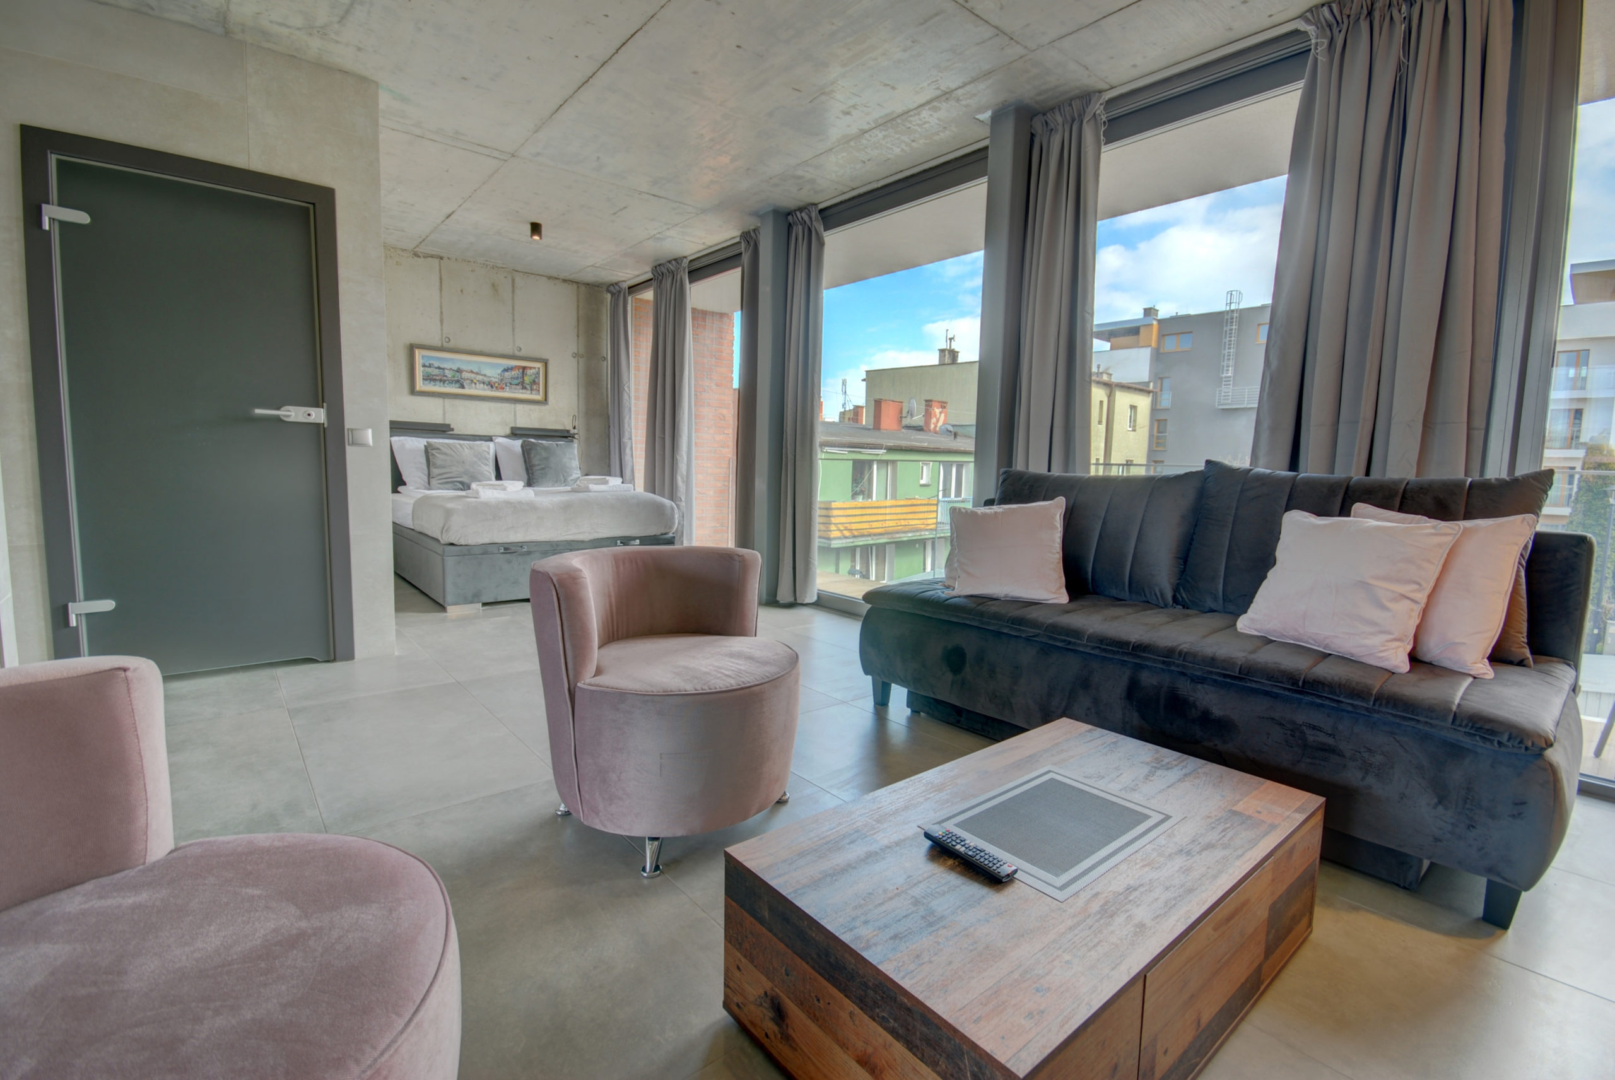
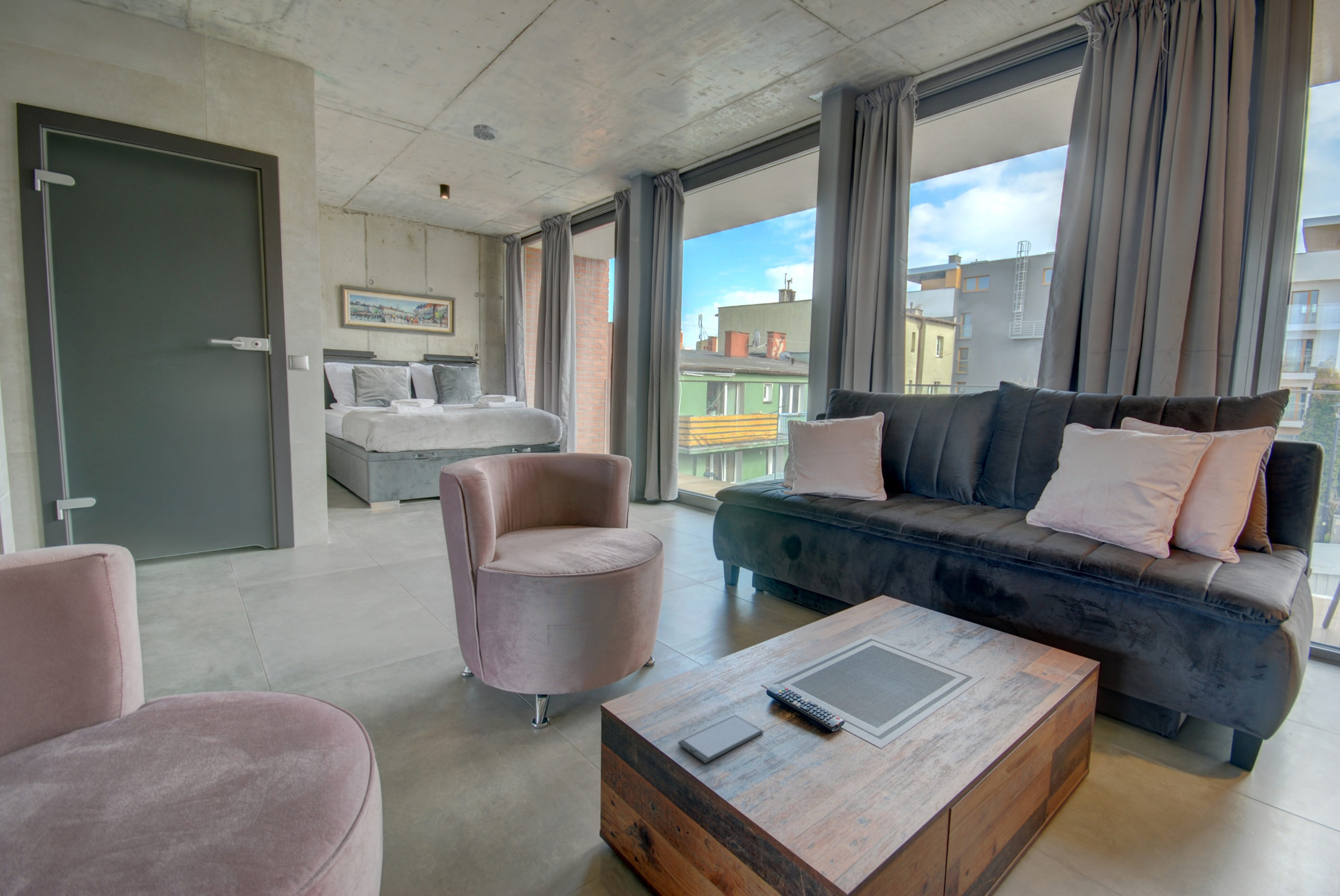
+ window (721, 736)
+ smoke detector (484, 131)
